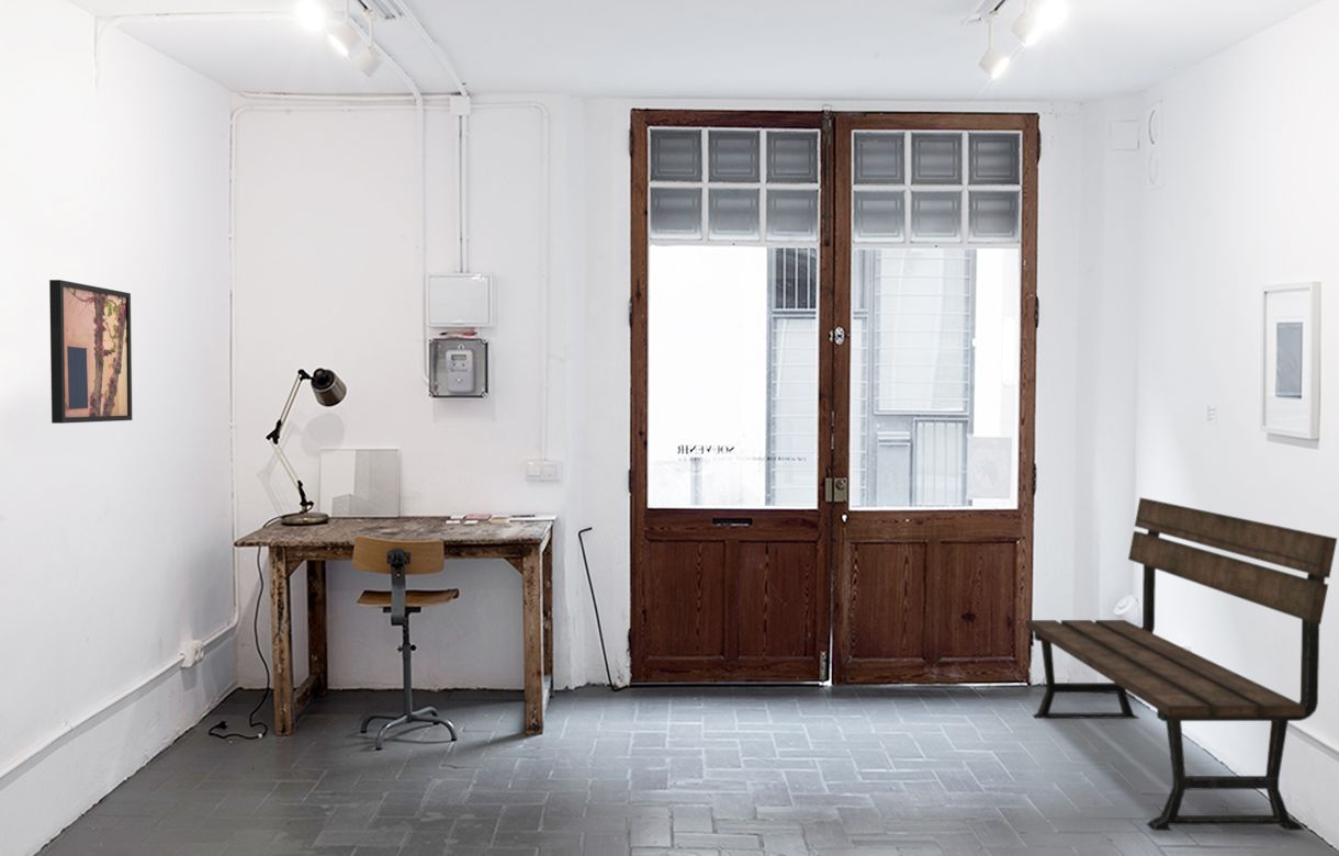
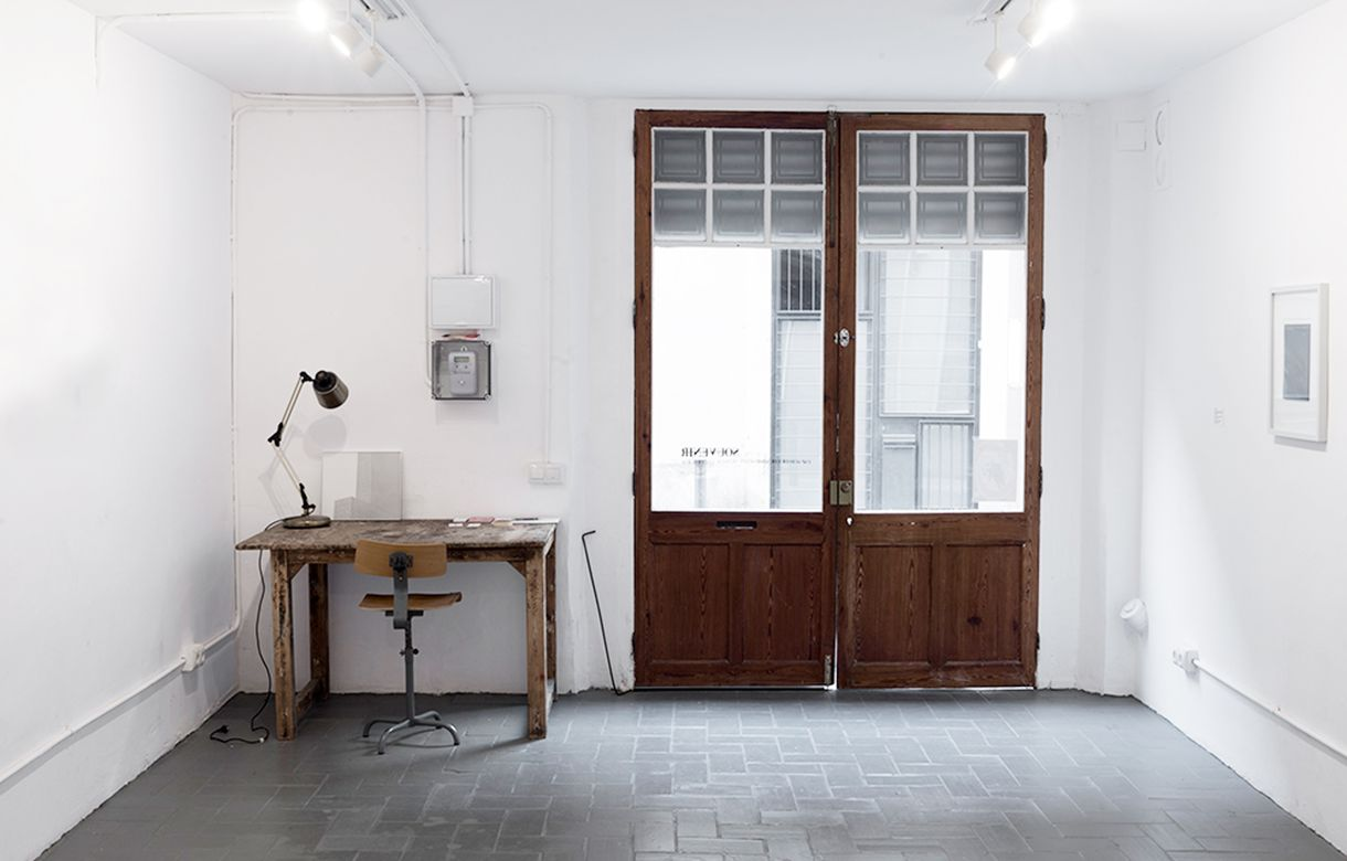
- bench (1157, 641)
- wall art (93, 353)
